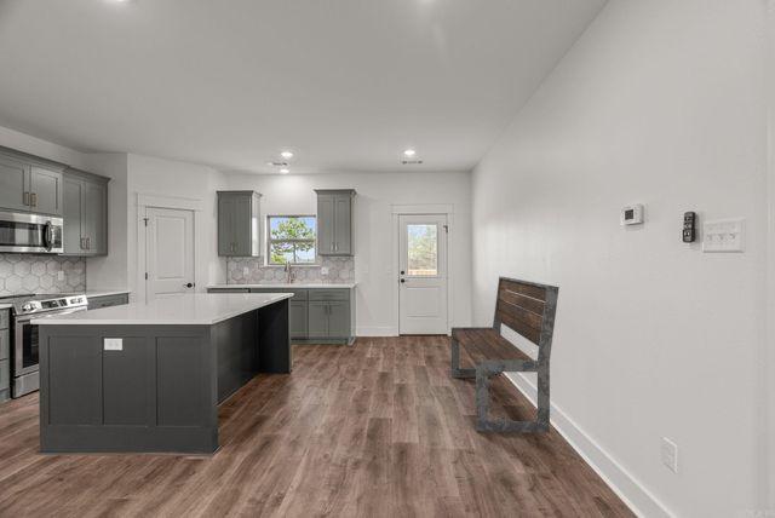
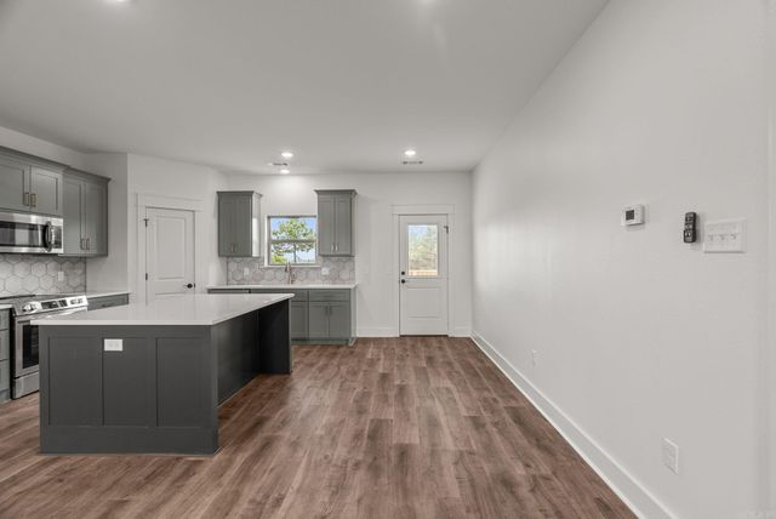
- bench (494, 339)
